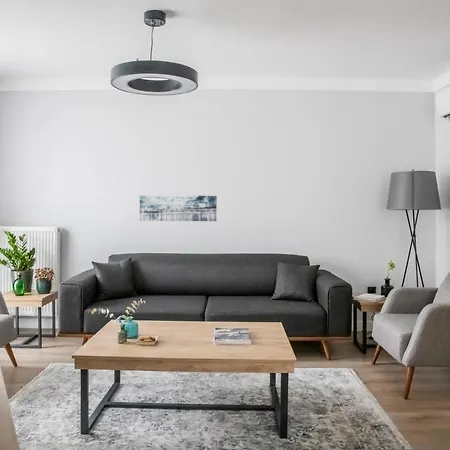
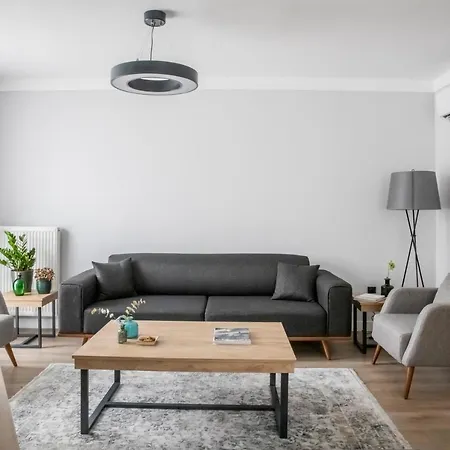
- wall art (178, 208)
